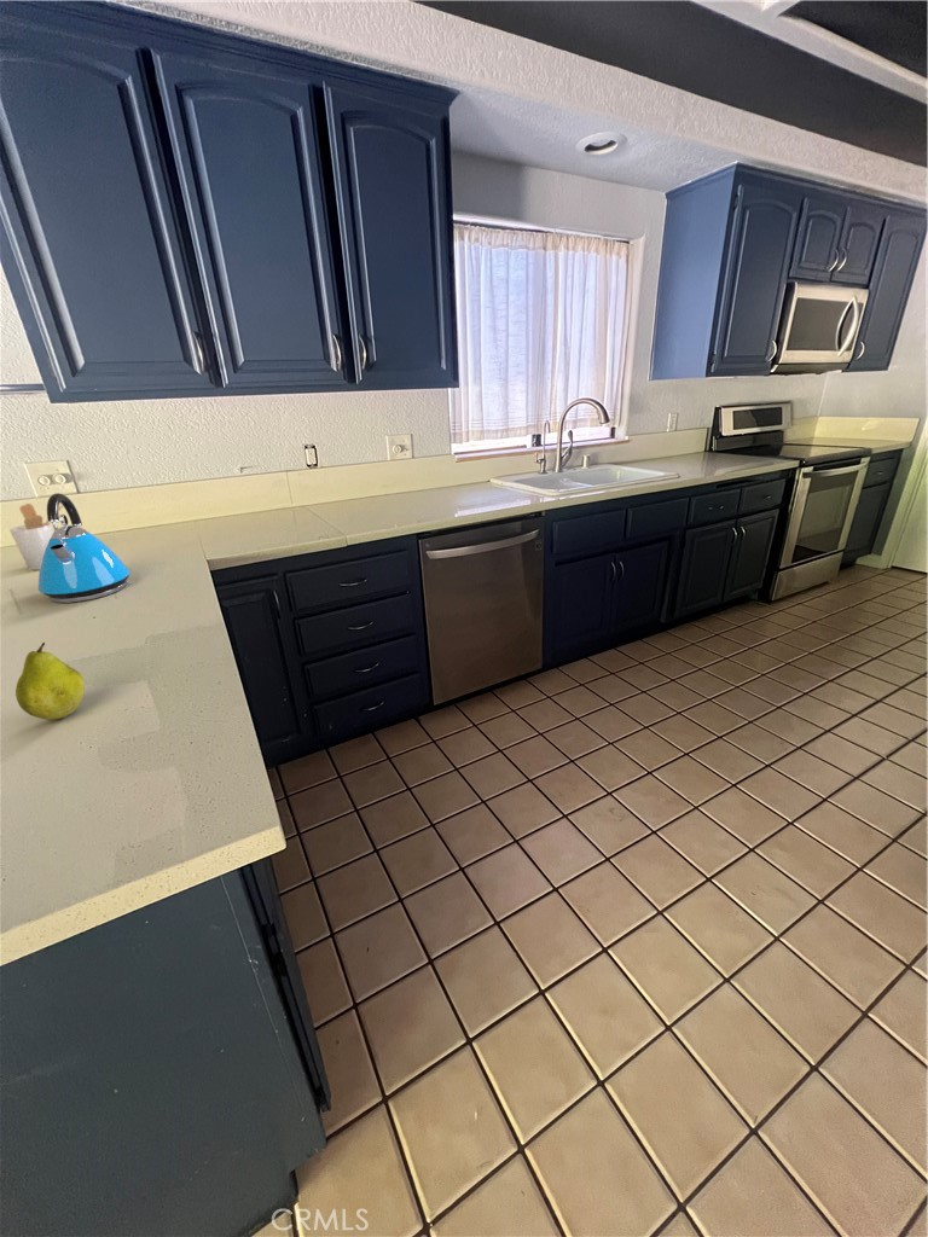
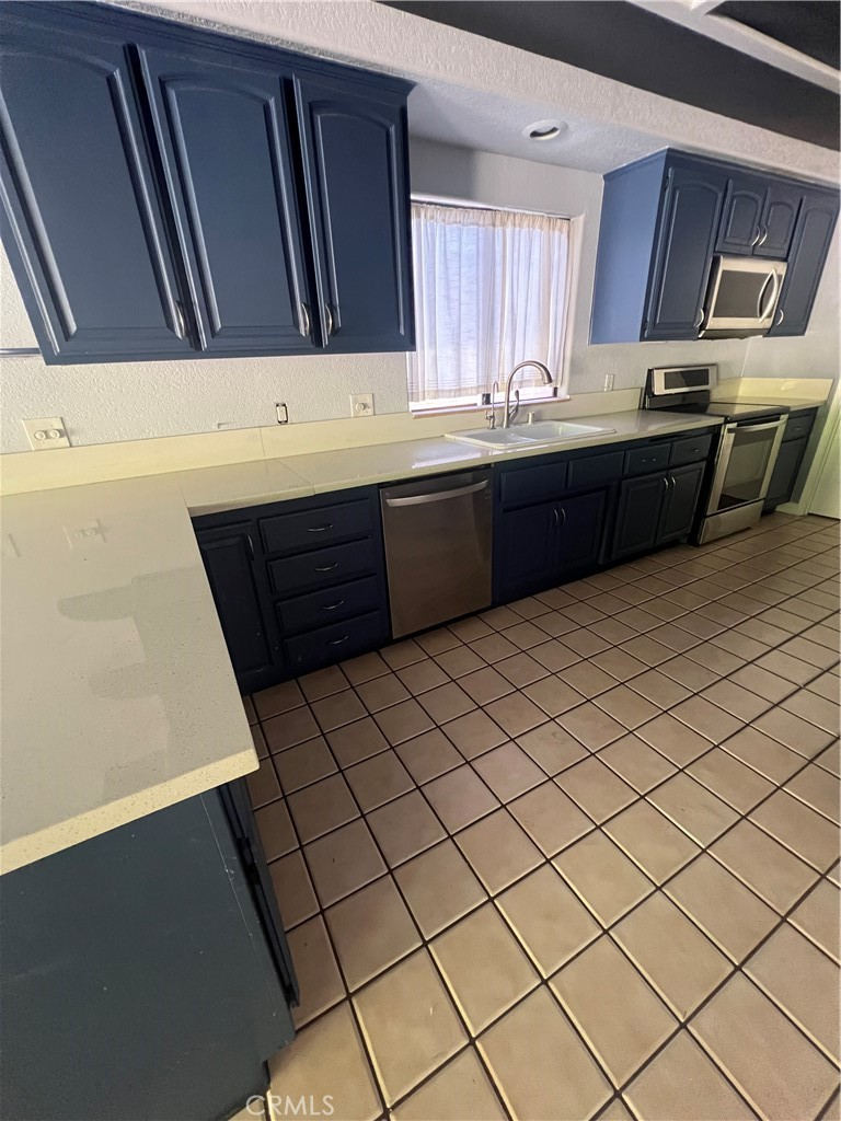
- kettle (74, 542)
- utensil holder (45, 535)
- fruit (48, 683)
